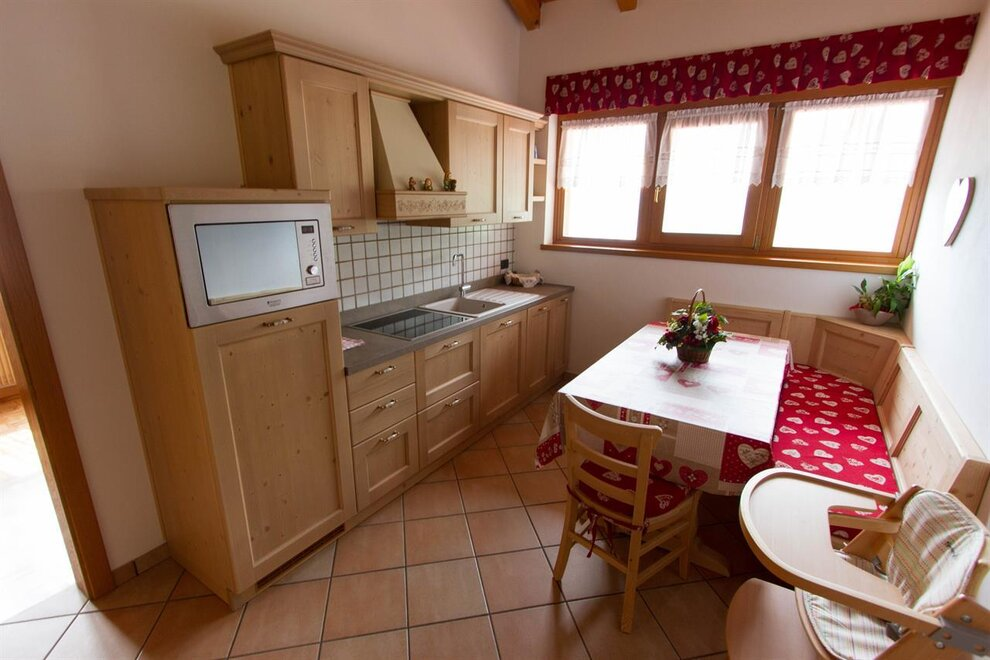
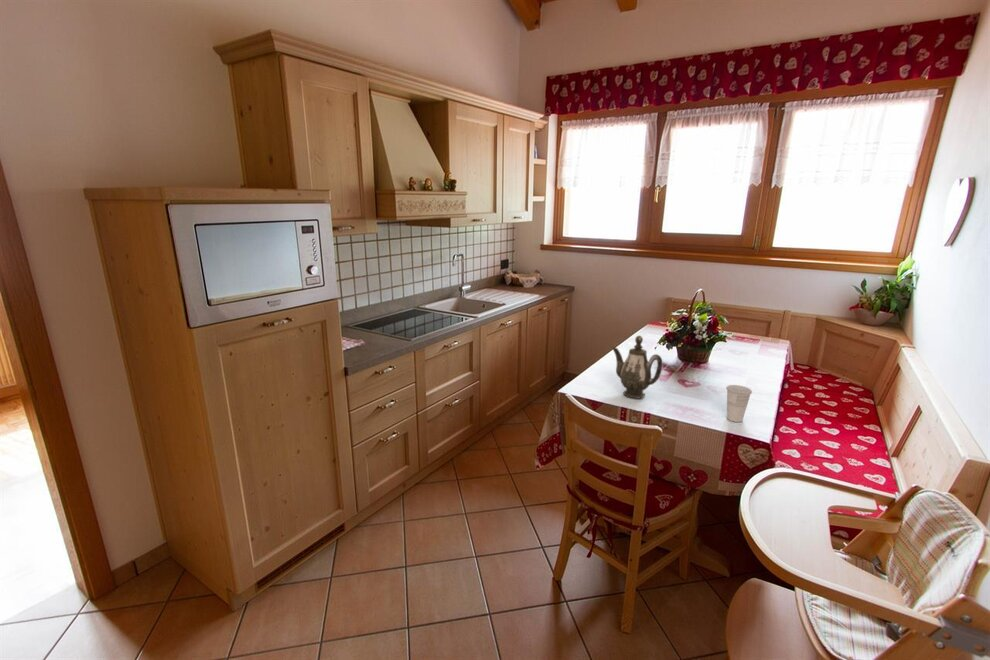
+ teapot (635, 365)
+ cup (736, 403)
